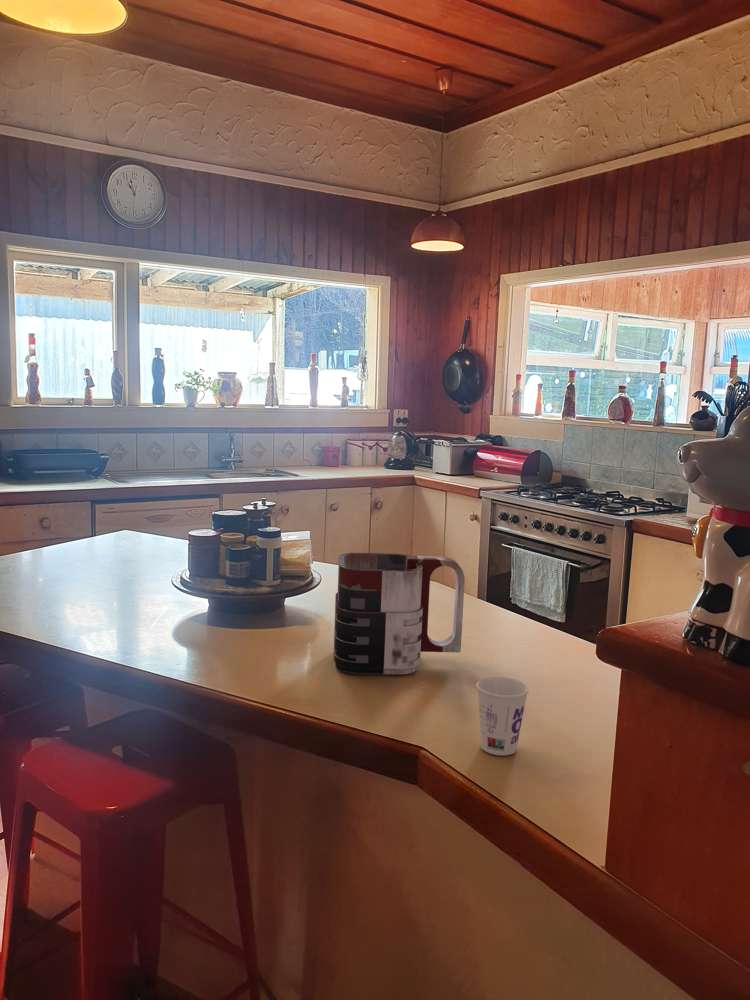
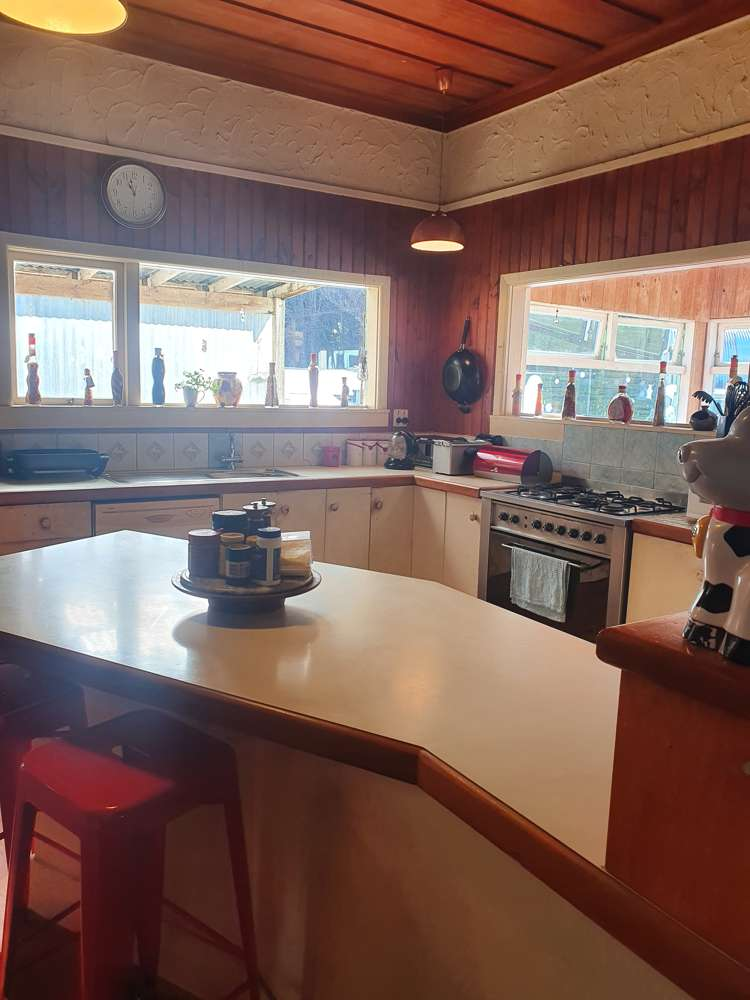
- cup (500, 716)
- mug (398, 609)
